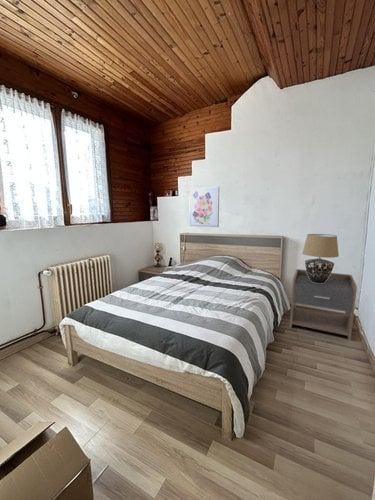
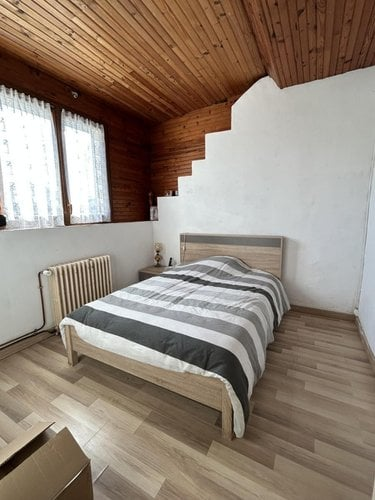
- table lamp (319, 258)
- wall art (203, 207)
- nightstand (320, 301)
